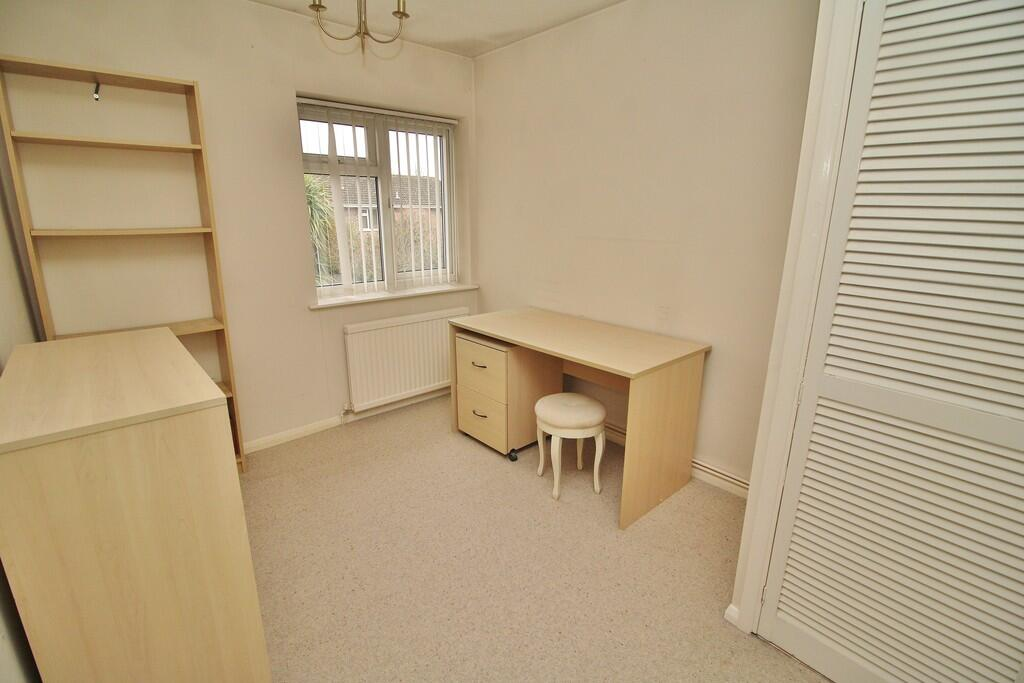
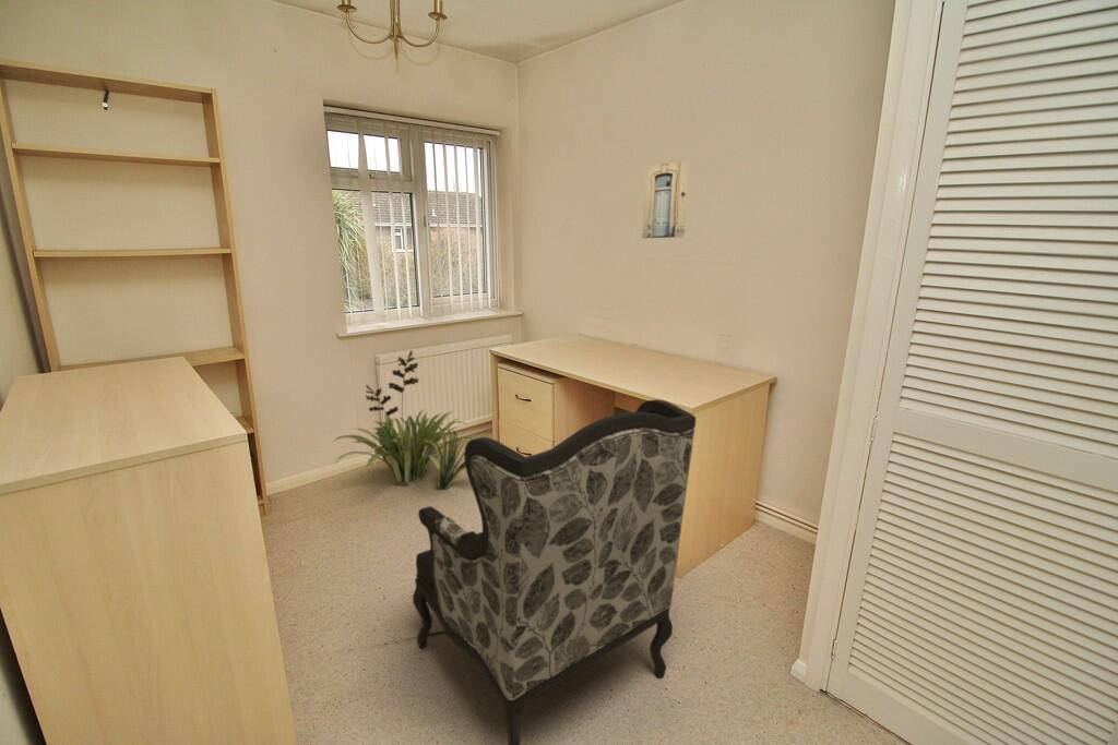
+ wall art (664, 201)
+ indoor plant (412, 421)
+ armchair (542, 534)
